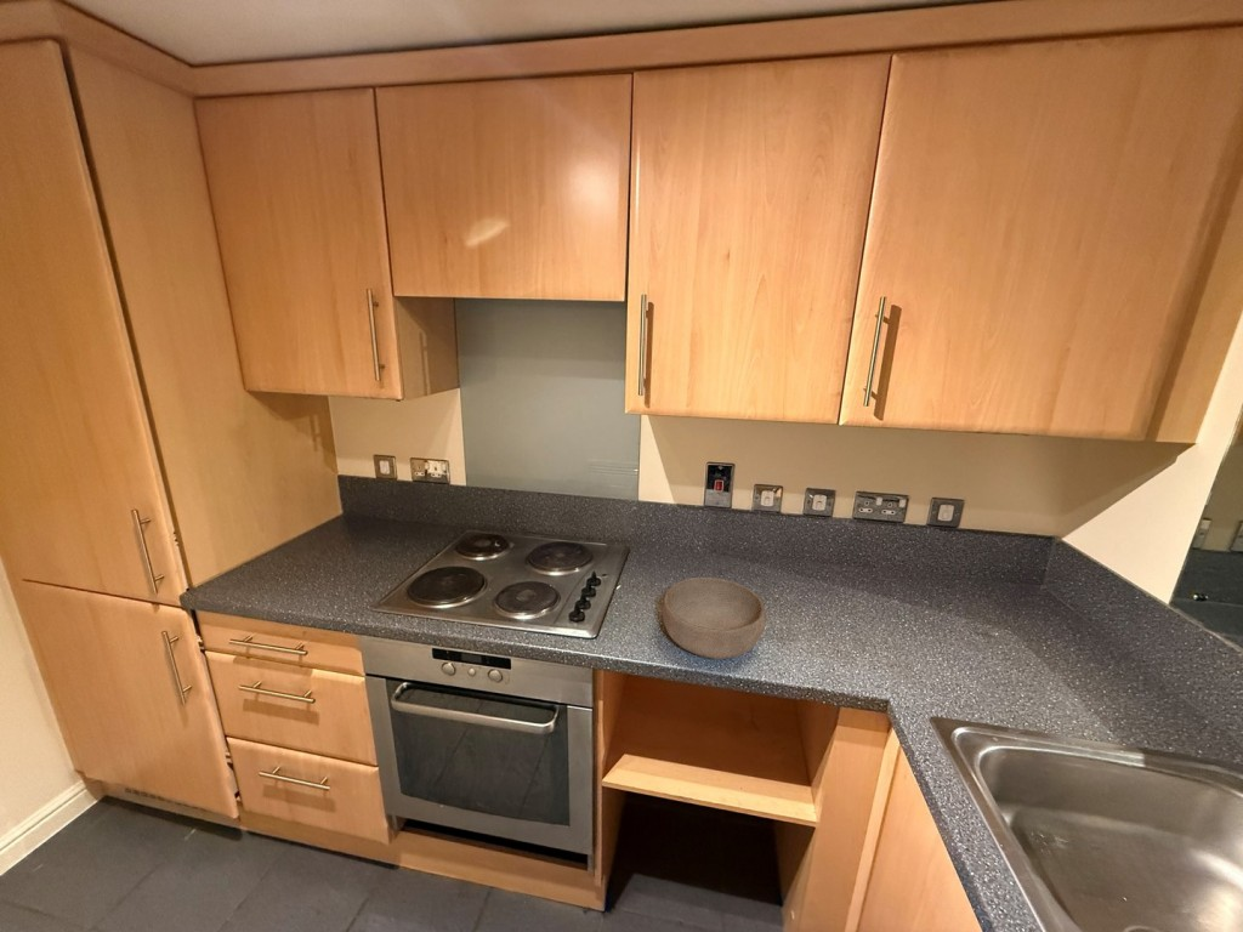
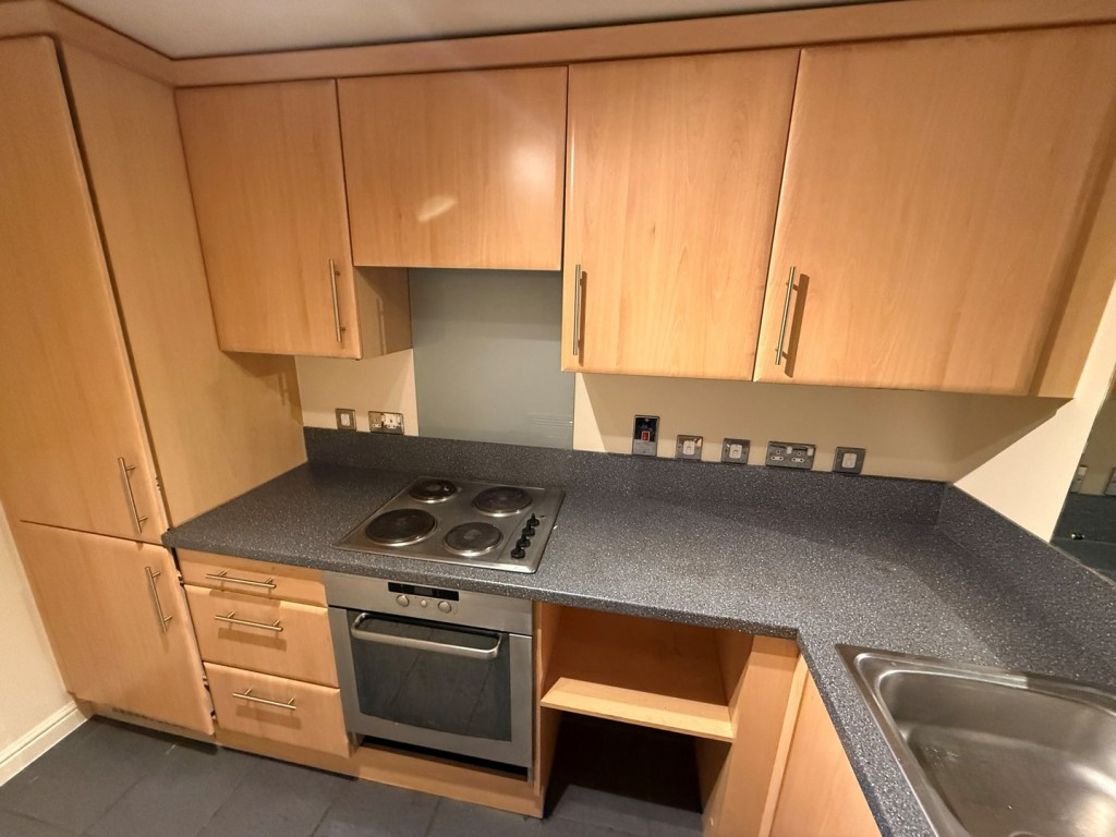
- bowl (713, 621)
